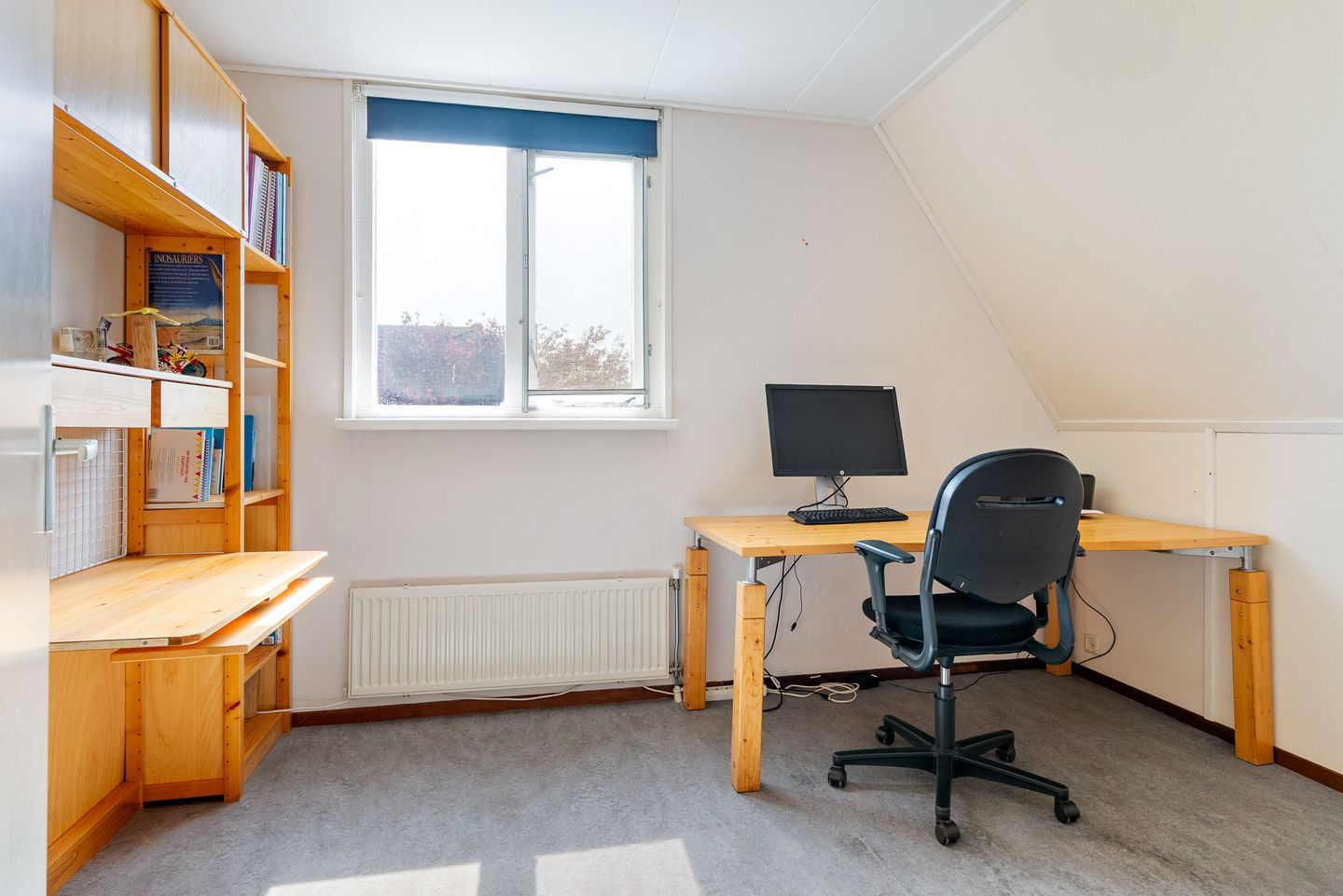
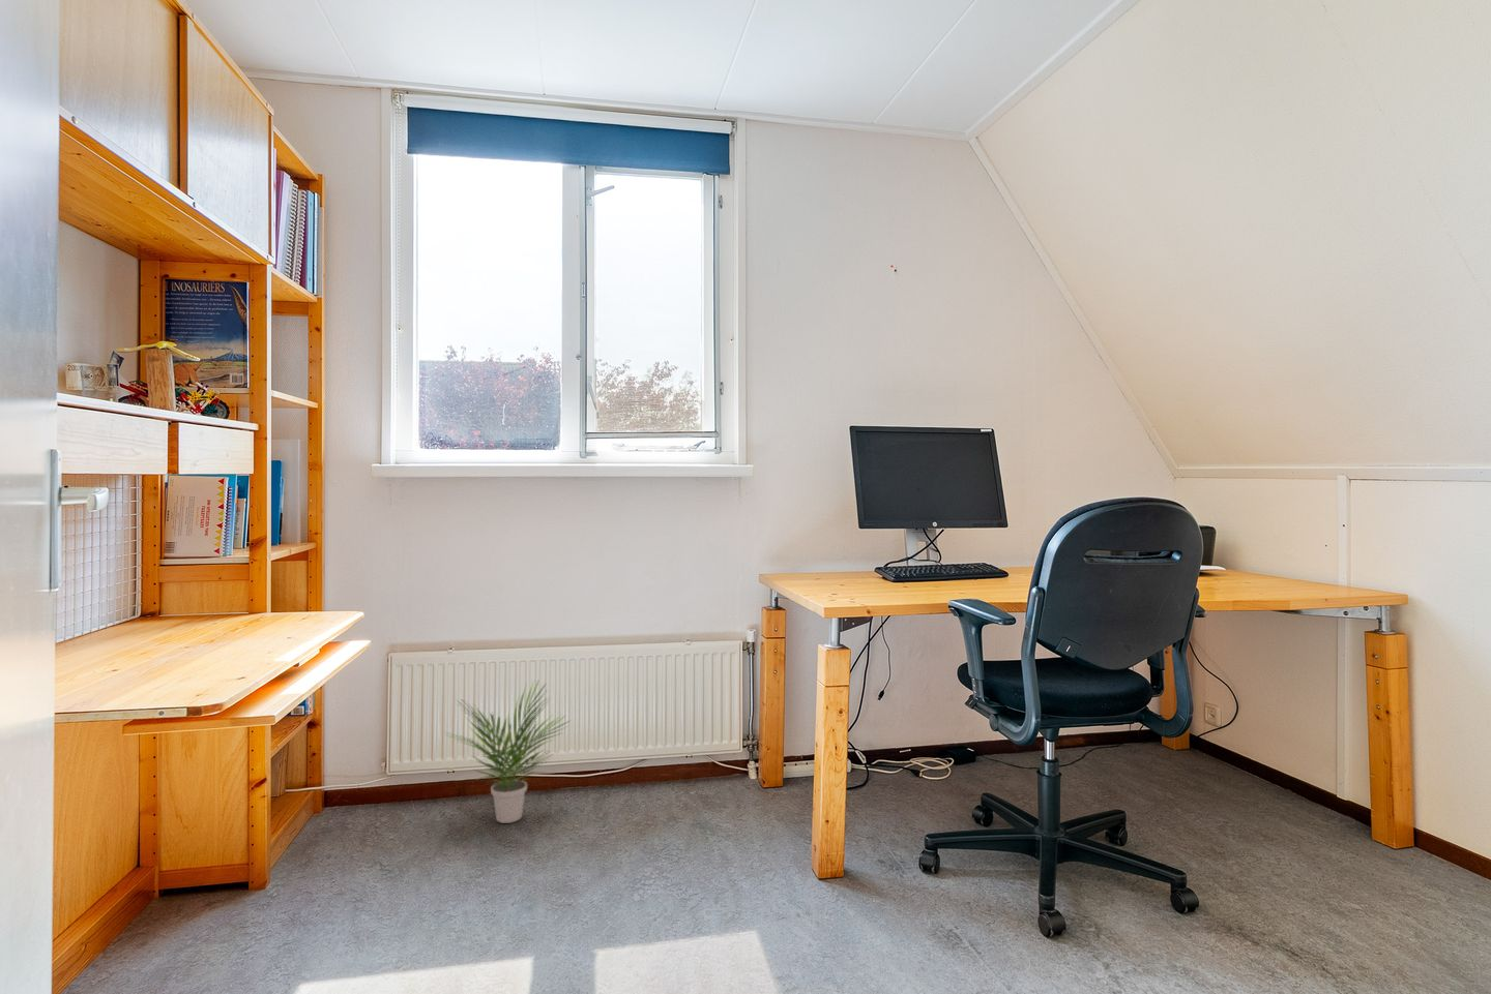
+ potted plant (507, 754)
